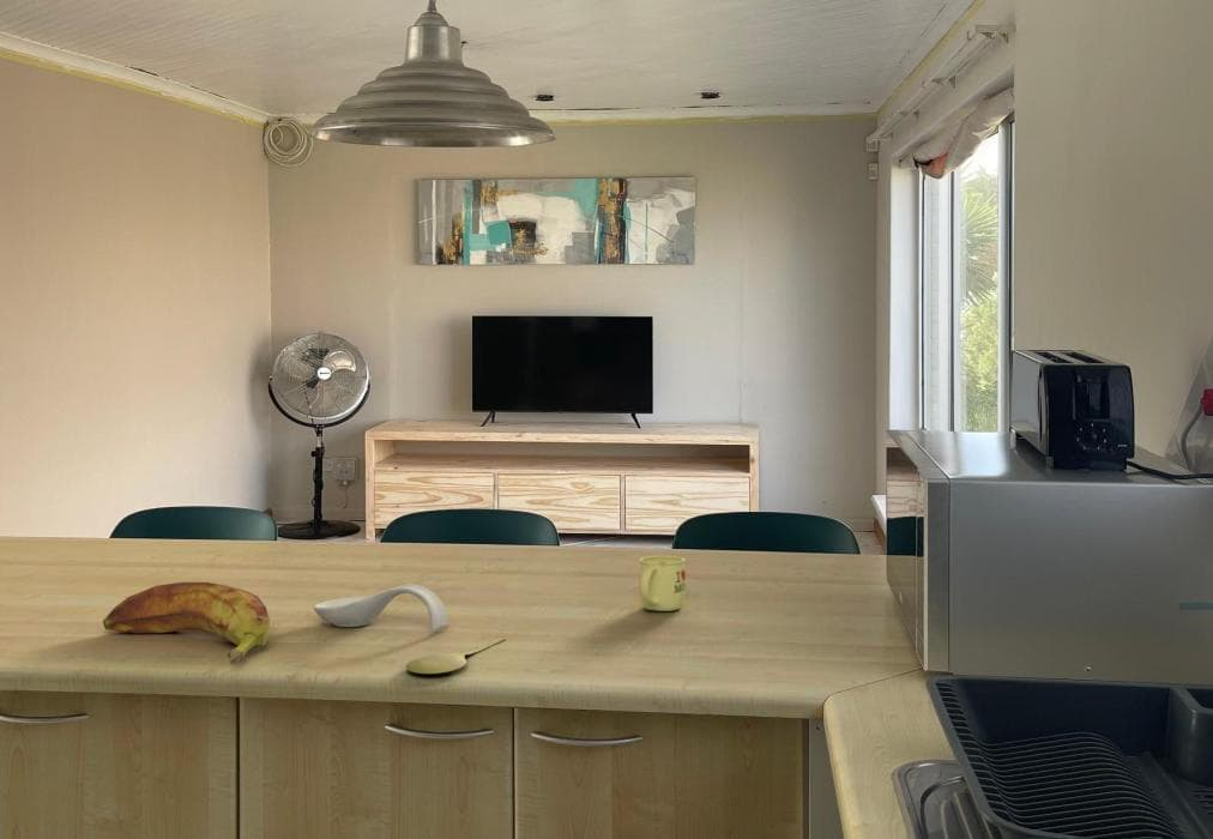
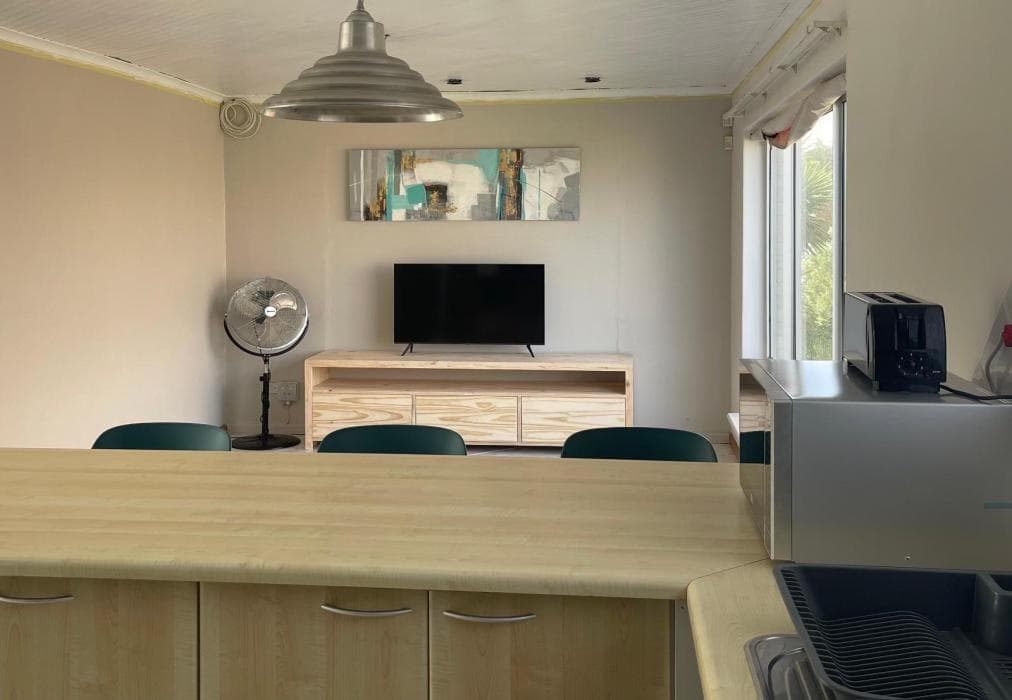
- spoon rest (380, 604)
- banana (188, 616)
- spoon (463, 652)
- mug (659, 585)
